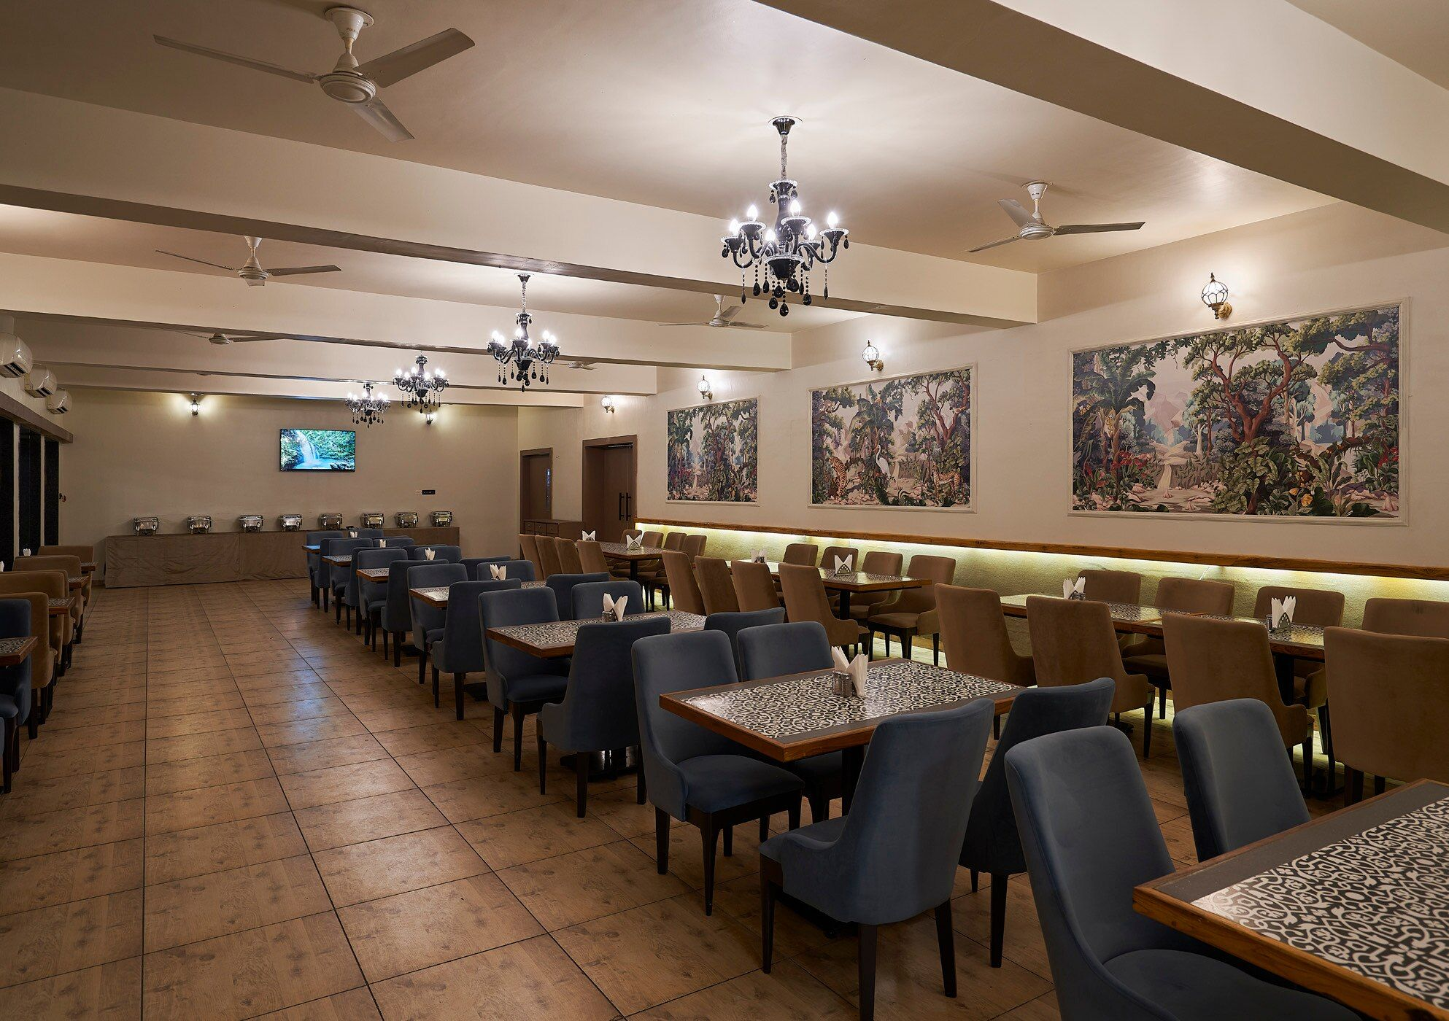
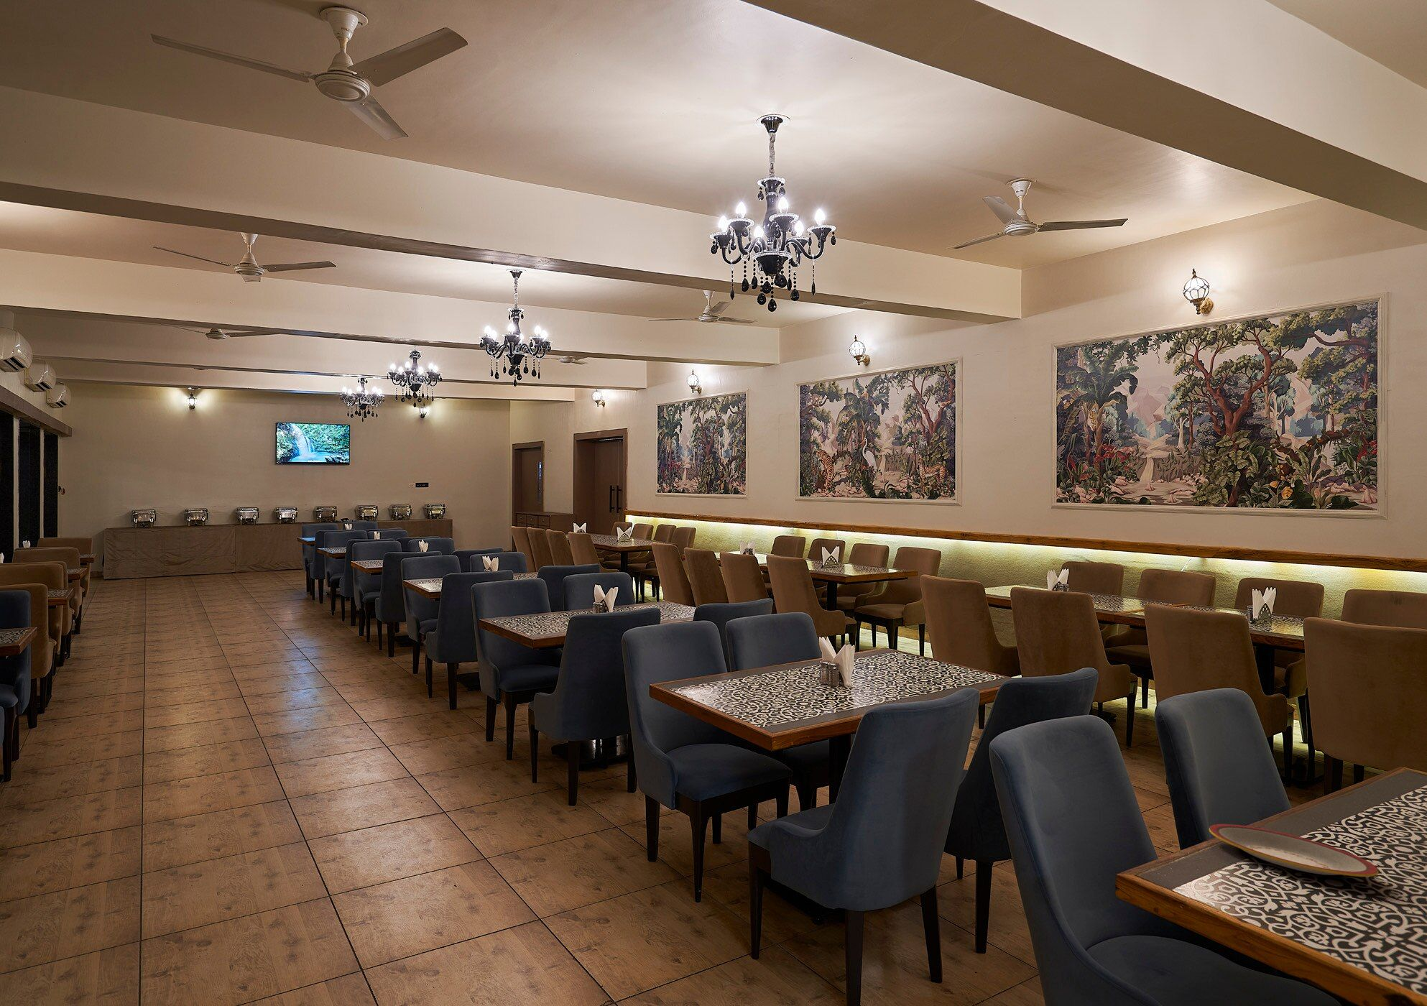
+ plate (1289, 854)
